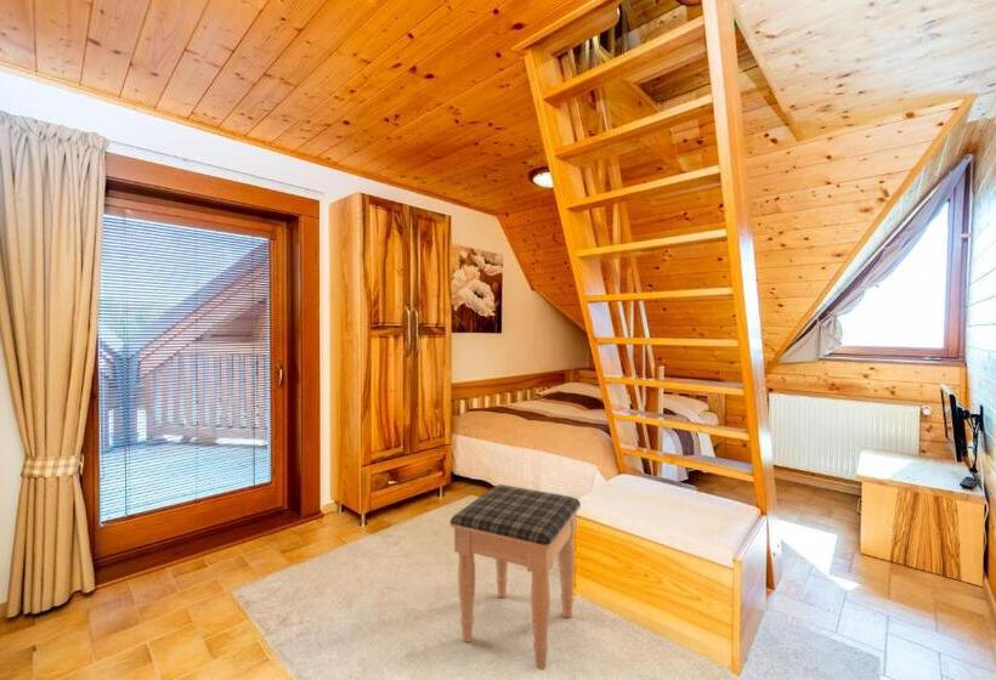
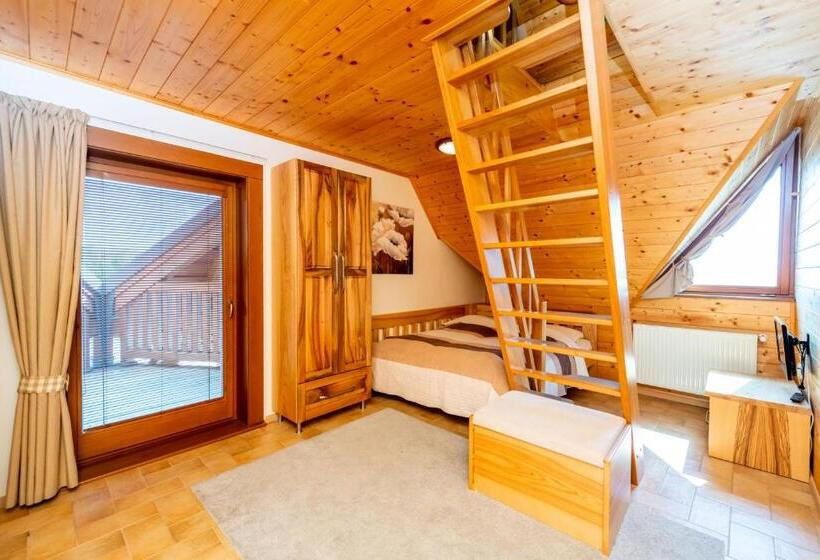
- footstool (519, 563)
